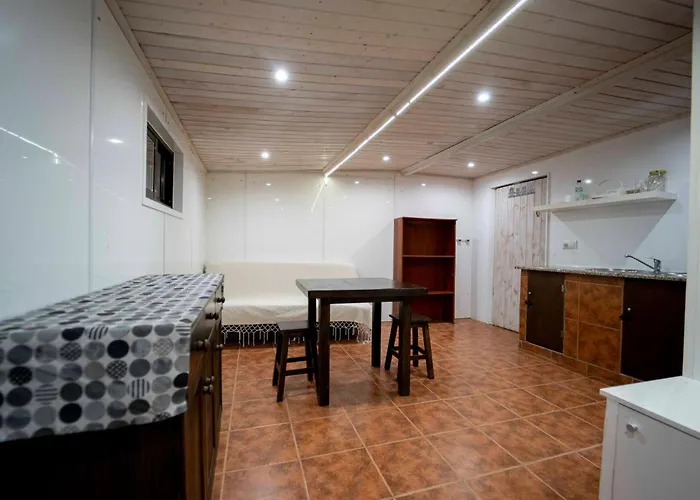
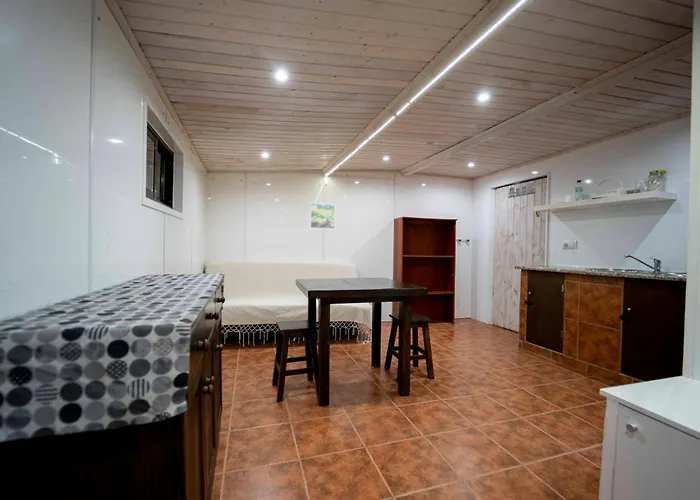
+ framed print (322, 216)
